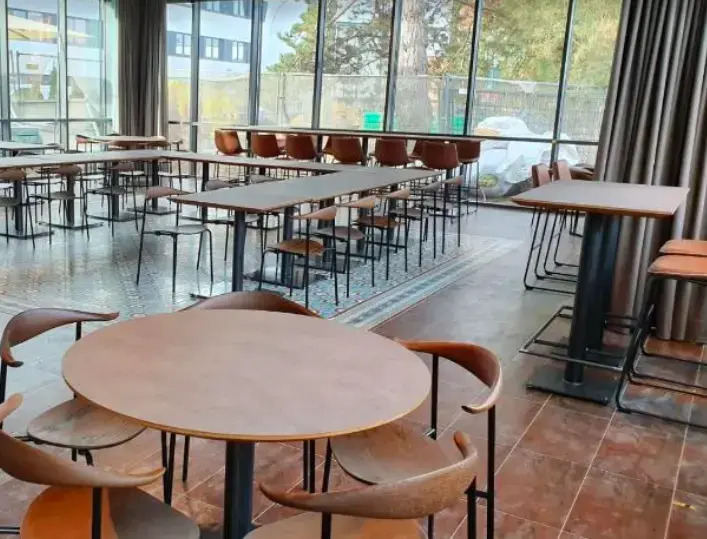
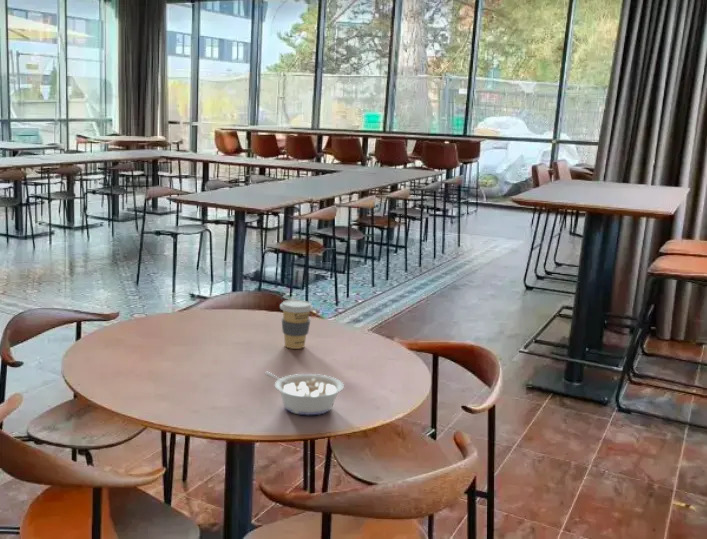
+ coffee cup (295, 324)
+ legume (306, 393)
